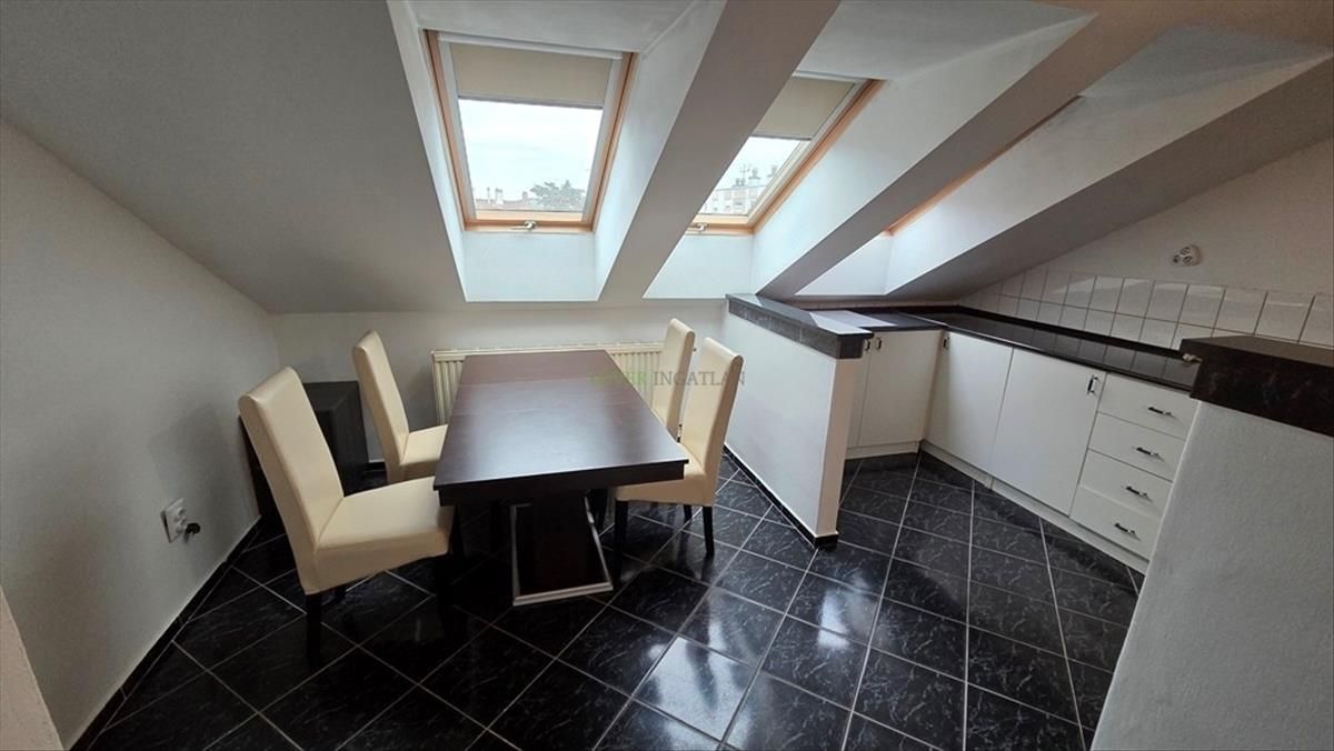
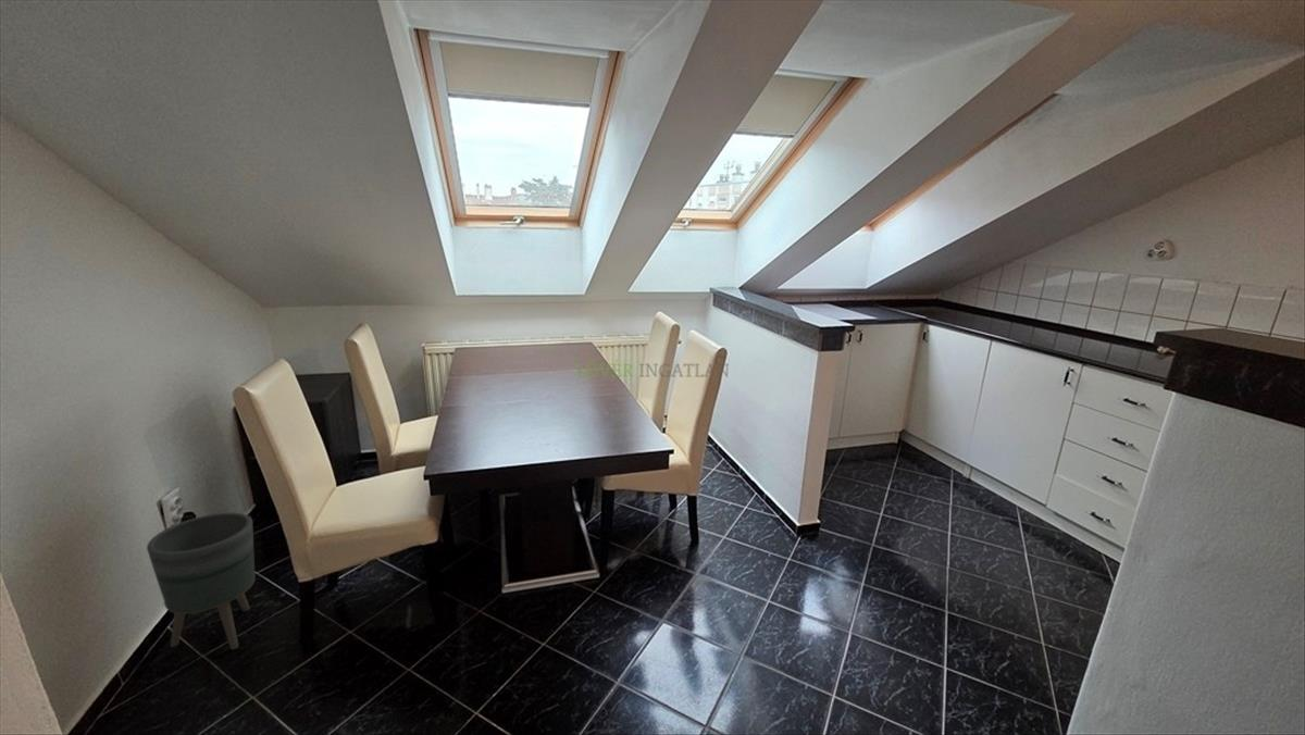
+ planter (211, 584)
